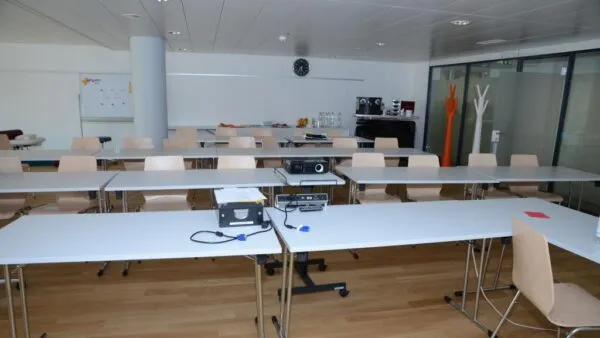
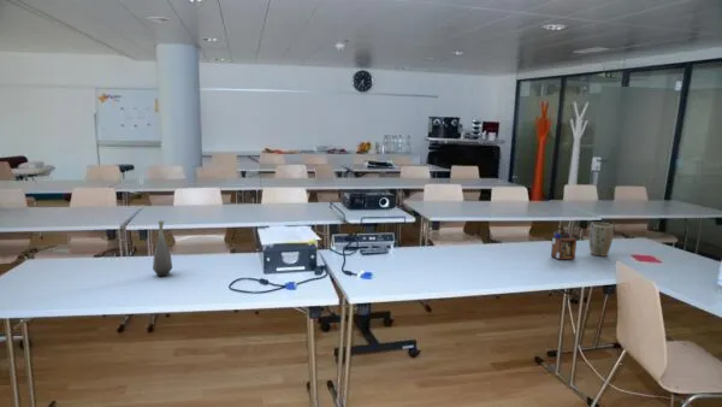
+ plant pot (600, 238)
+ bottle (160, 248)
+ desk organizer (563, 243)
